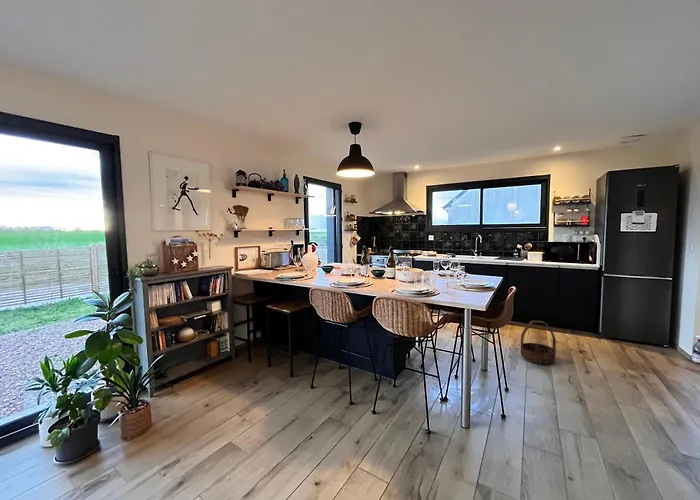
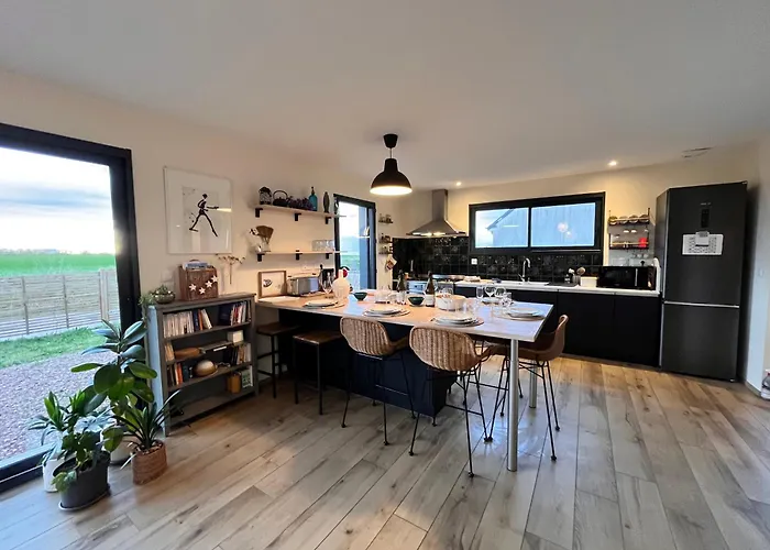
- basket (536, 343)
